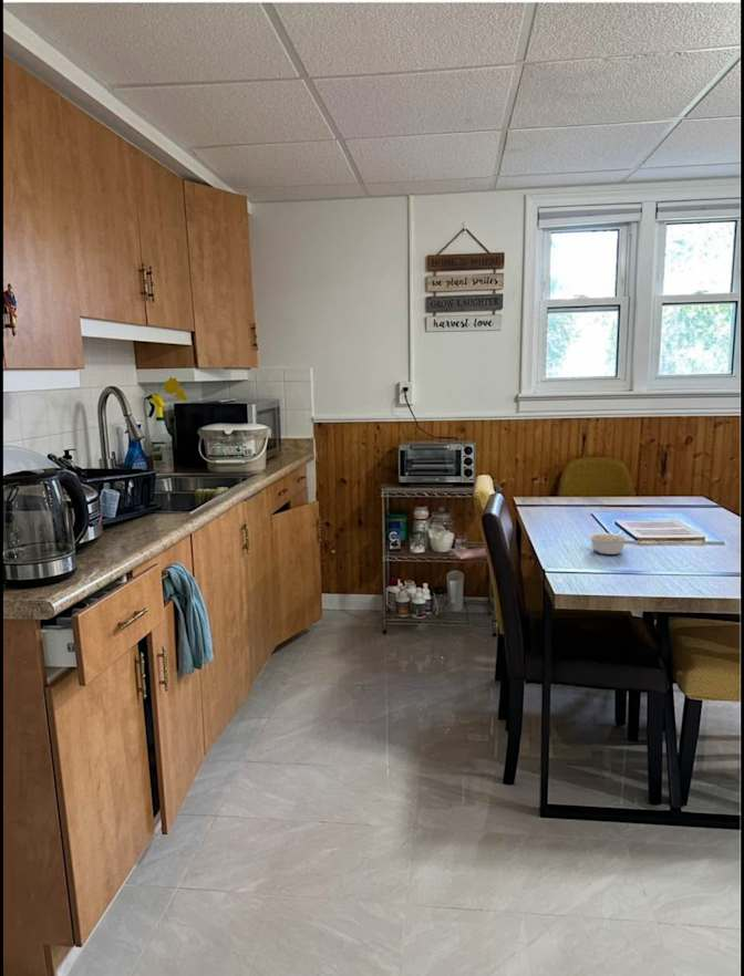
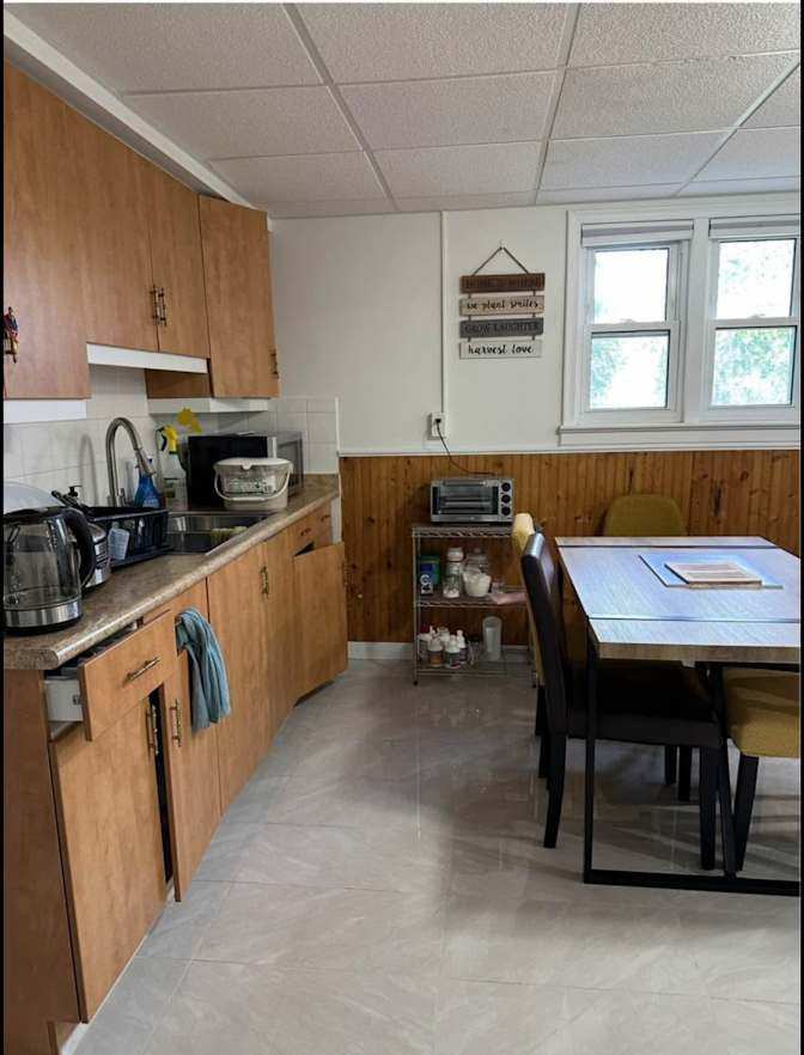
- legume (607, 542)
